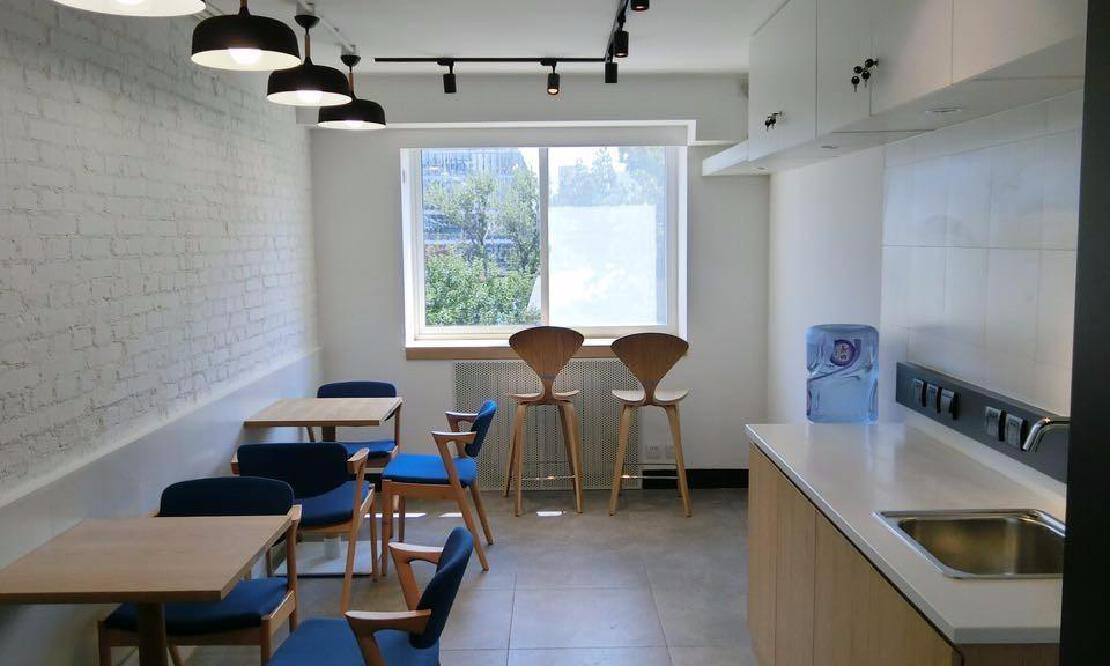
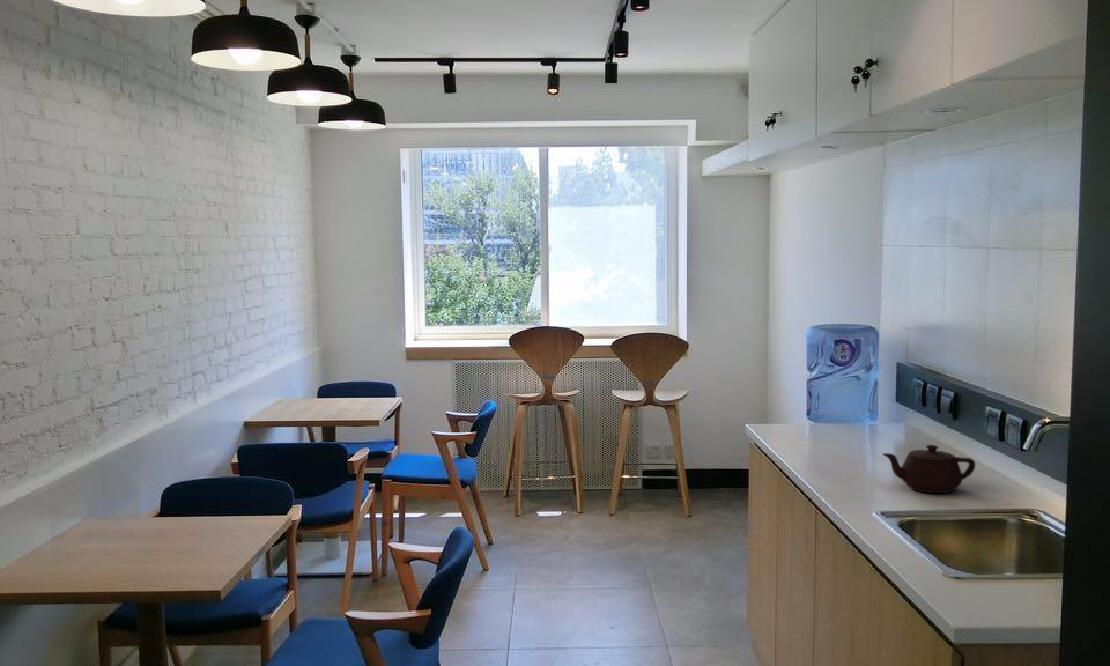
+ teapot (928, 467)
